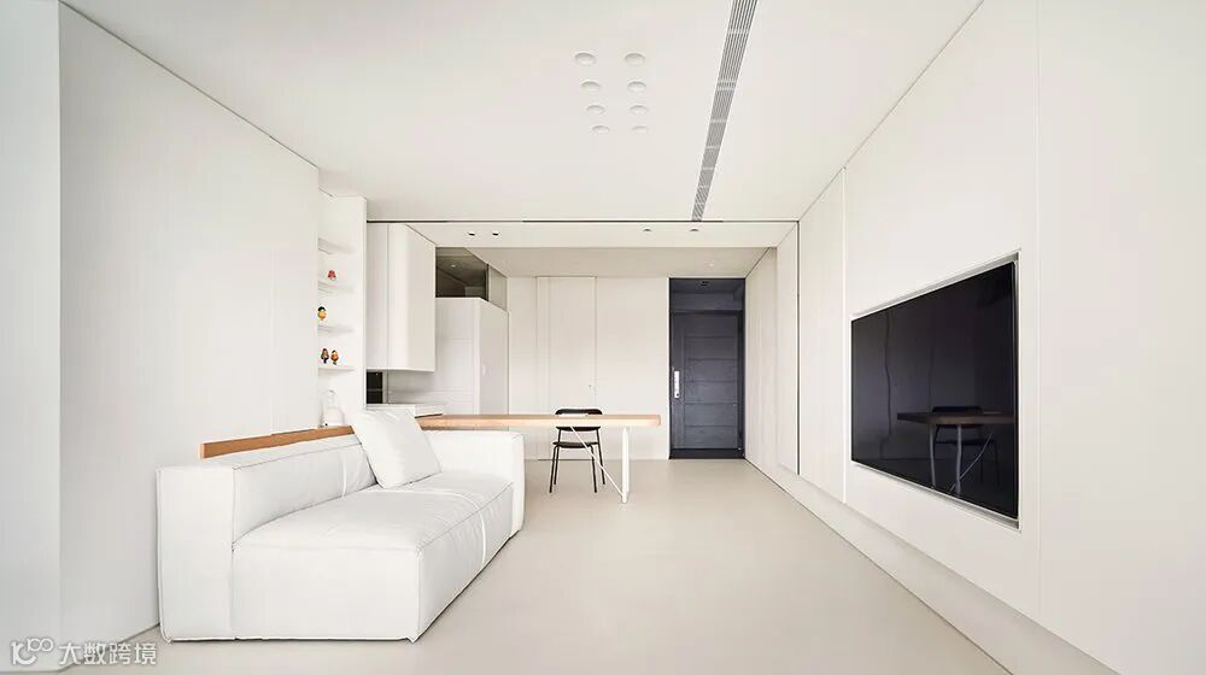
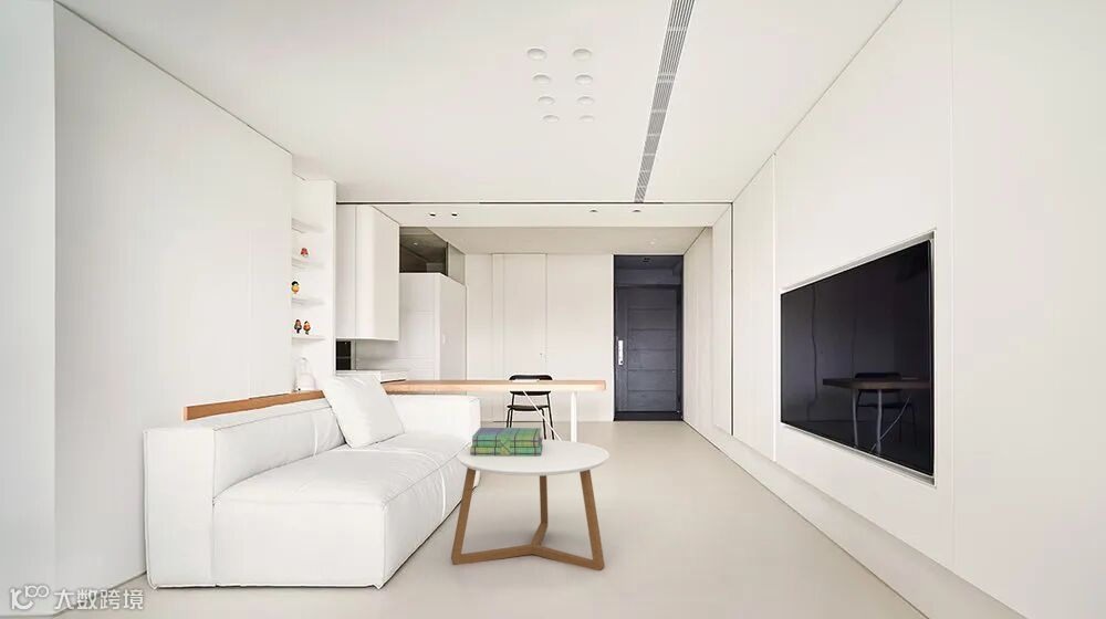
+ stack of books (508, 440)
+ coffee table (540, 502)
